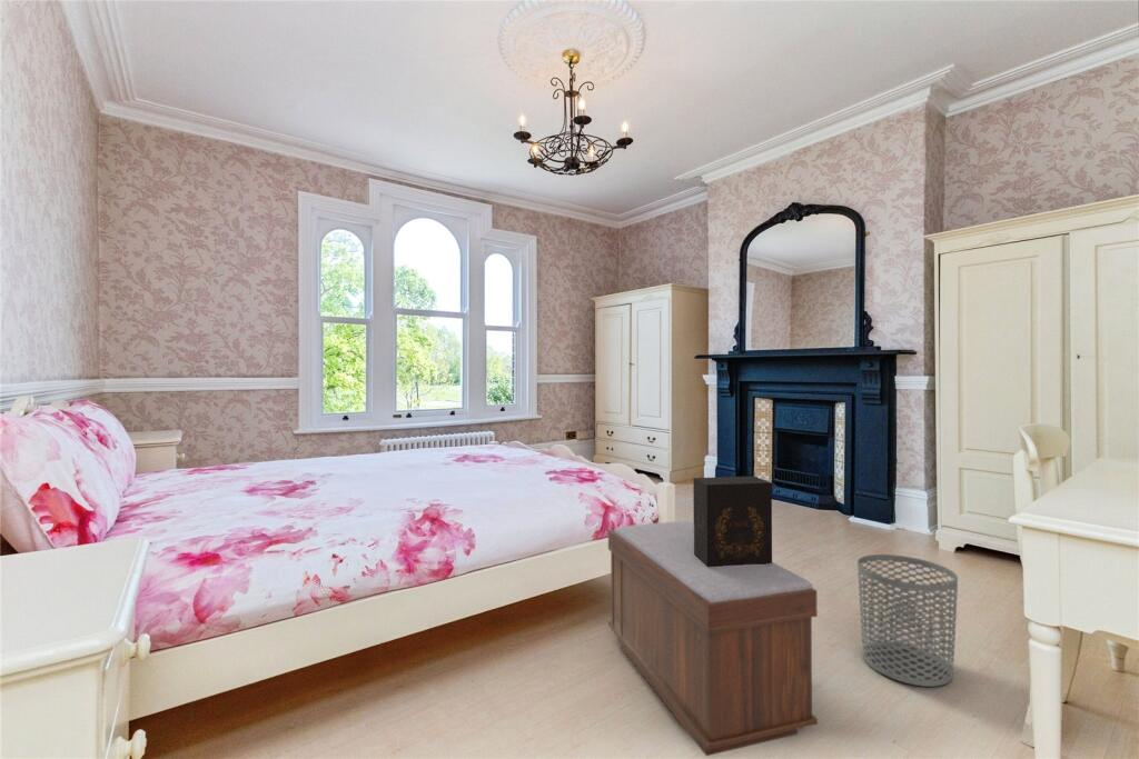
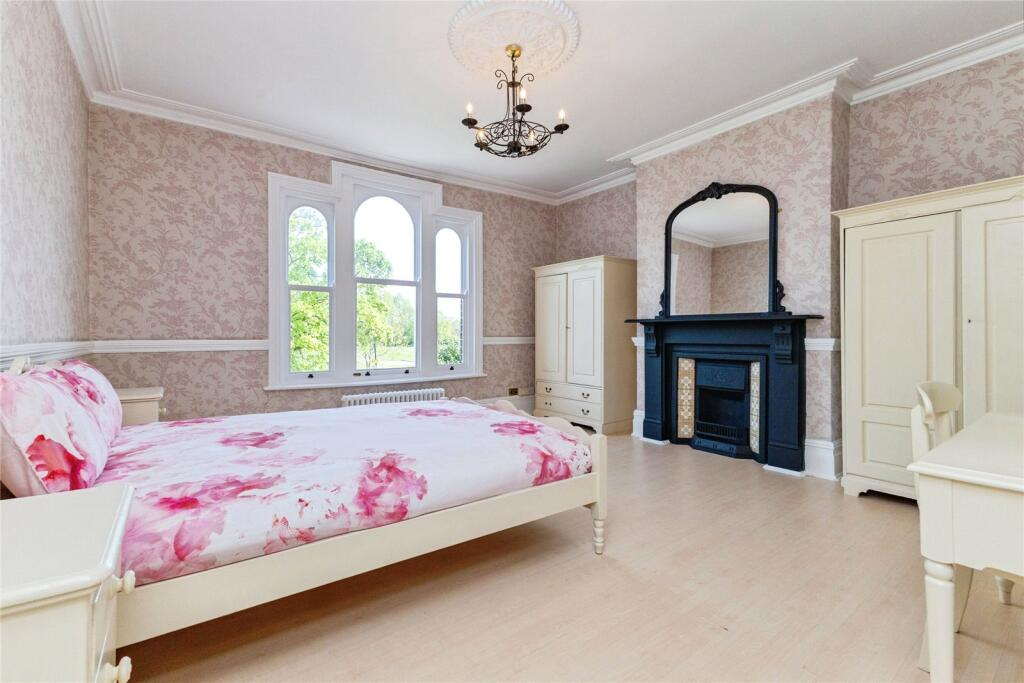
- waste bin (905, 616)
- decorative box (731, 519)
- bench (696, 613)
